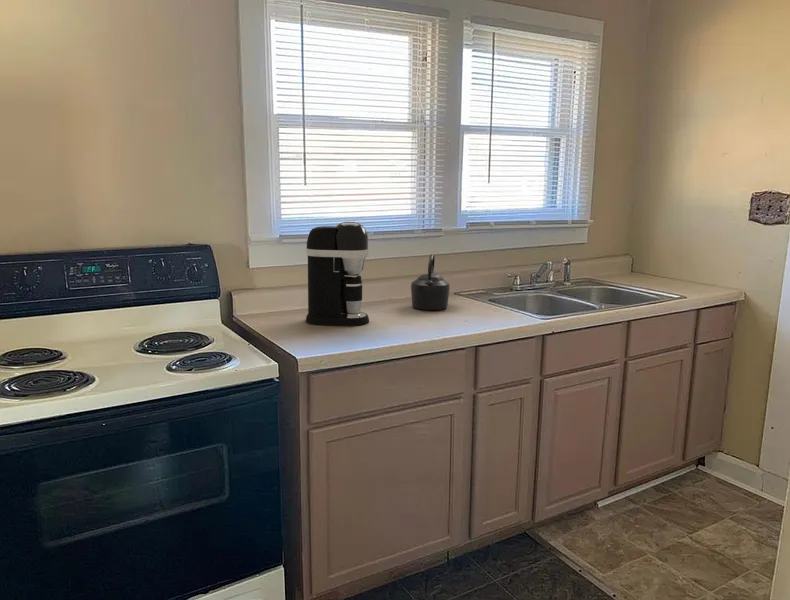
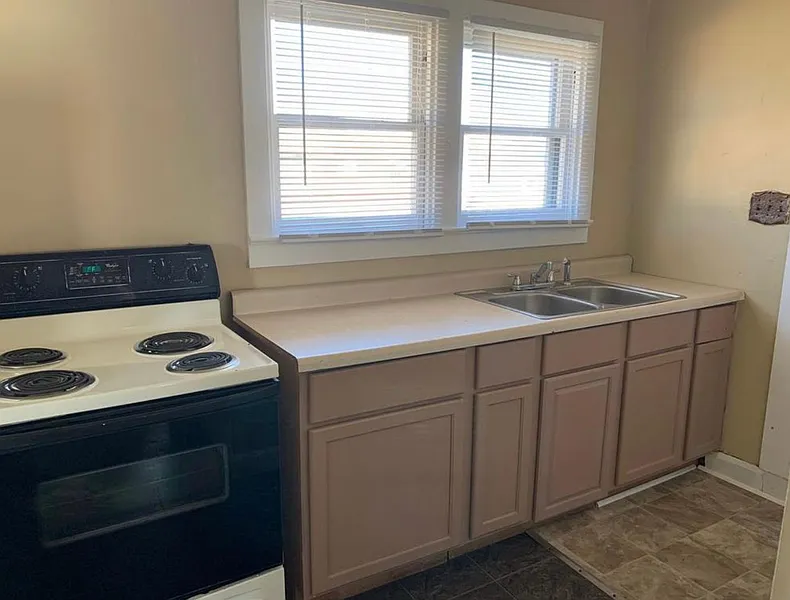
- coffee maker (337, 272)
- kettle (431, 279)
